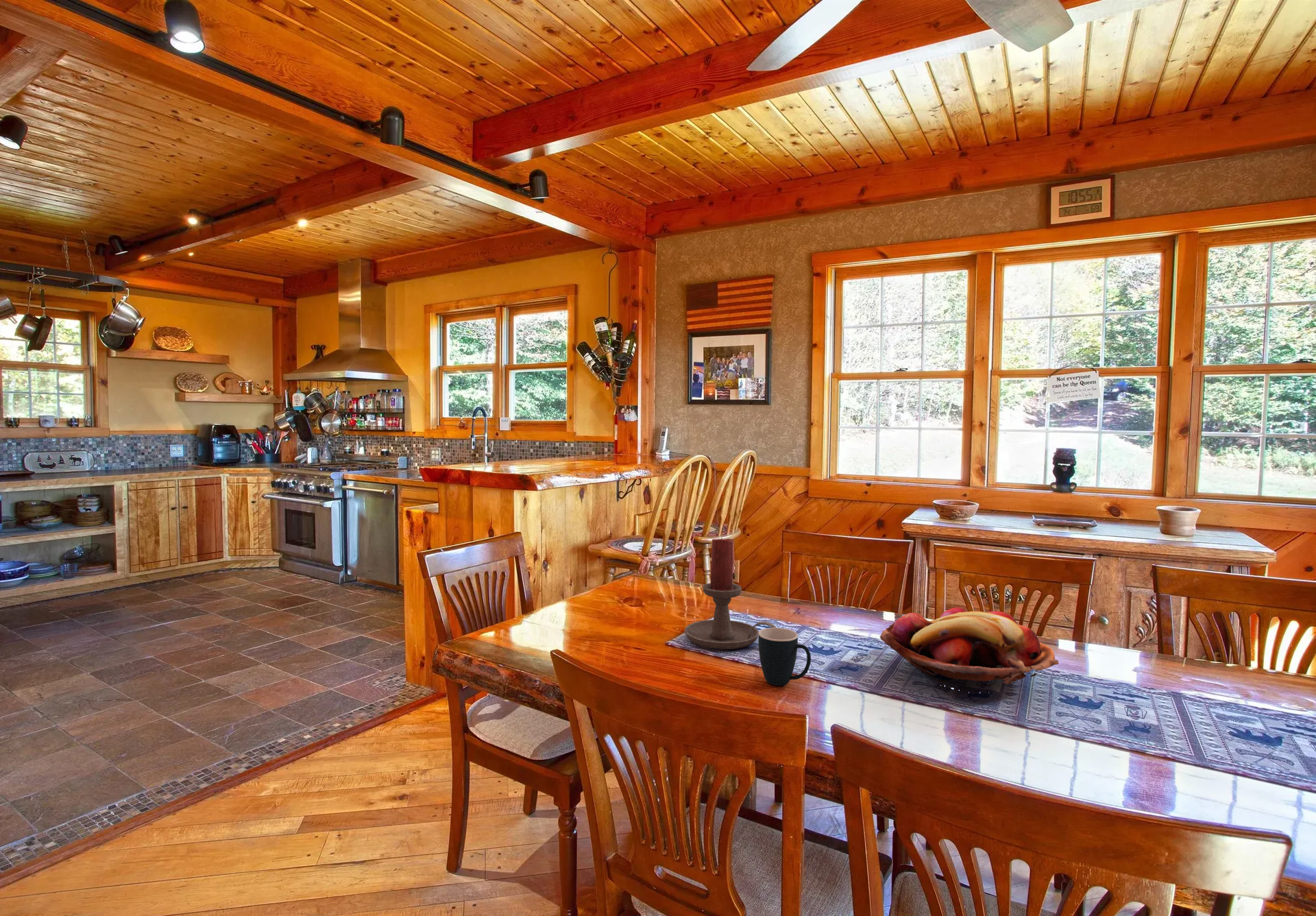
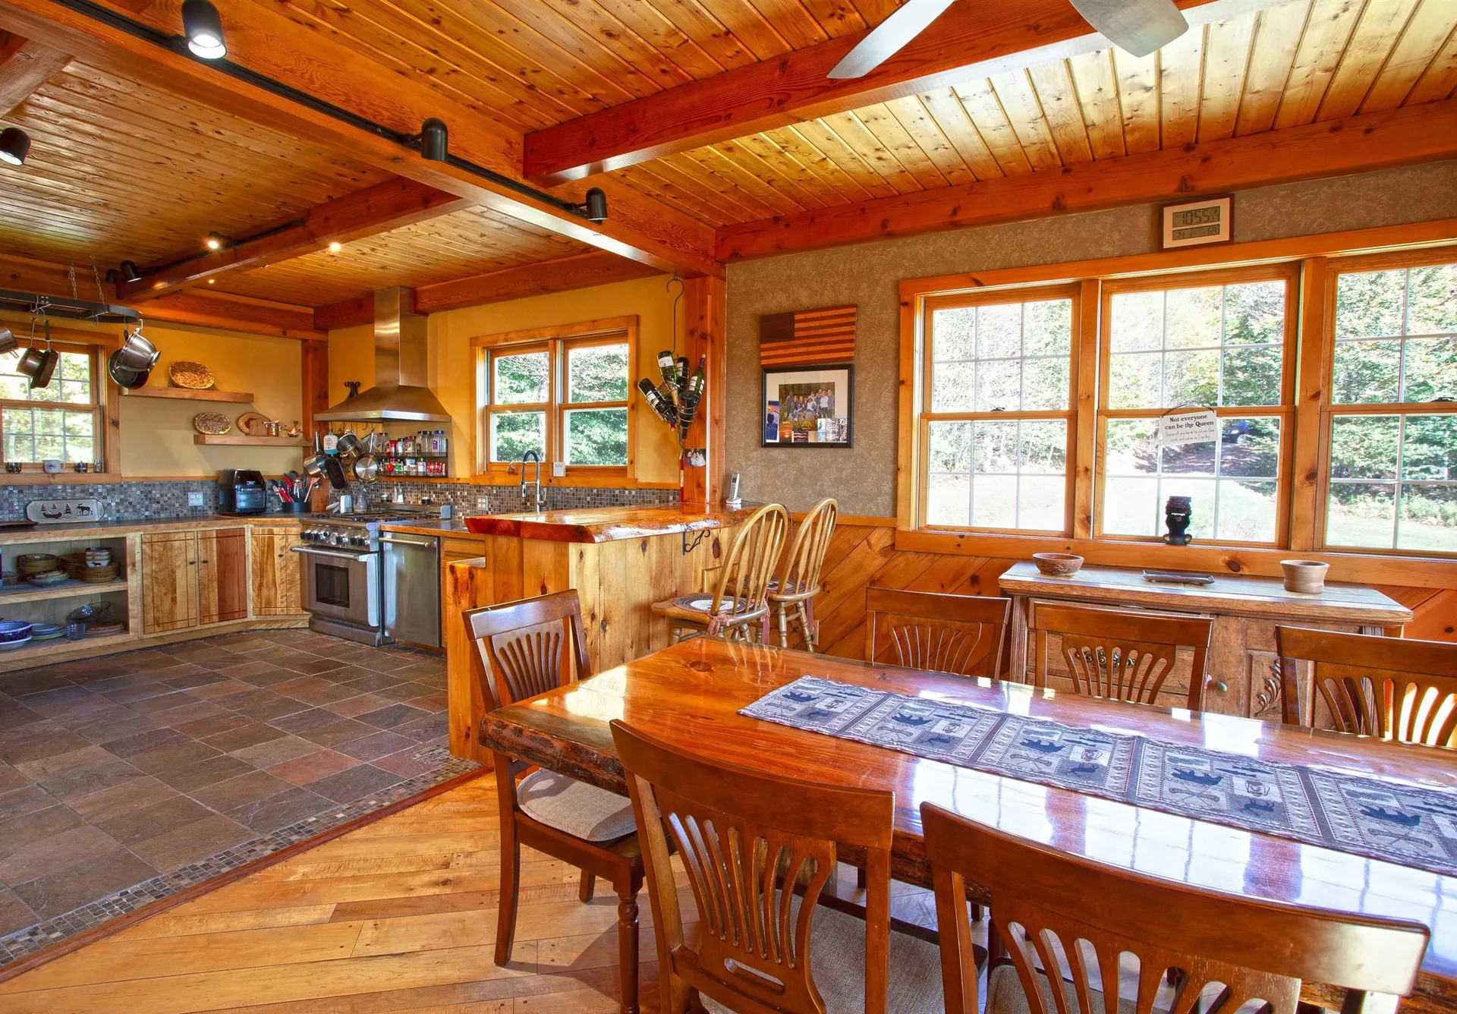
- mug (785, 659)
- fruit basket (966, 641)
- candle holder (732, 590)
